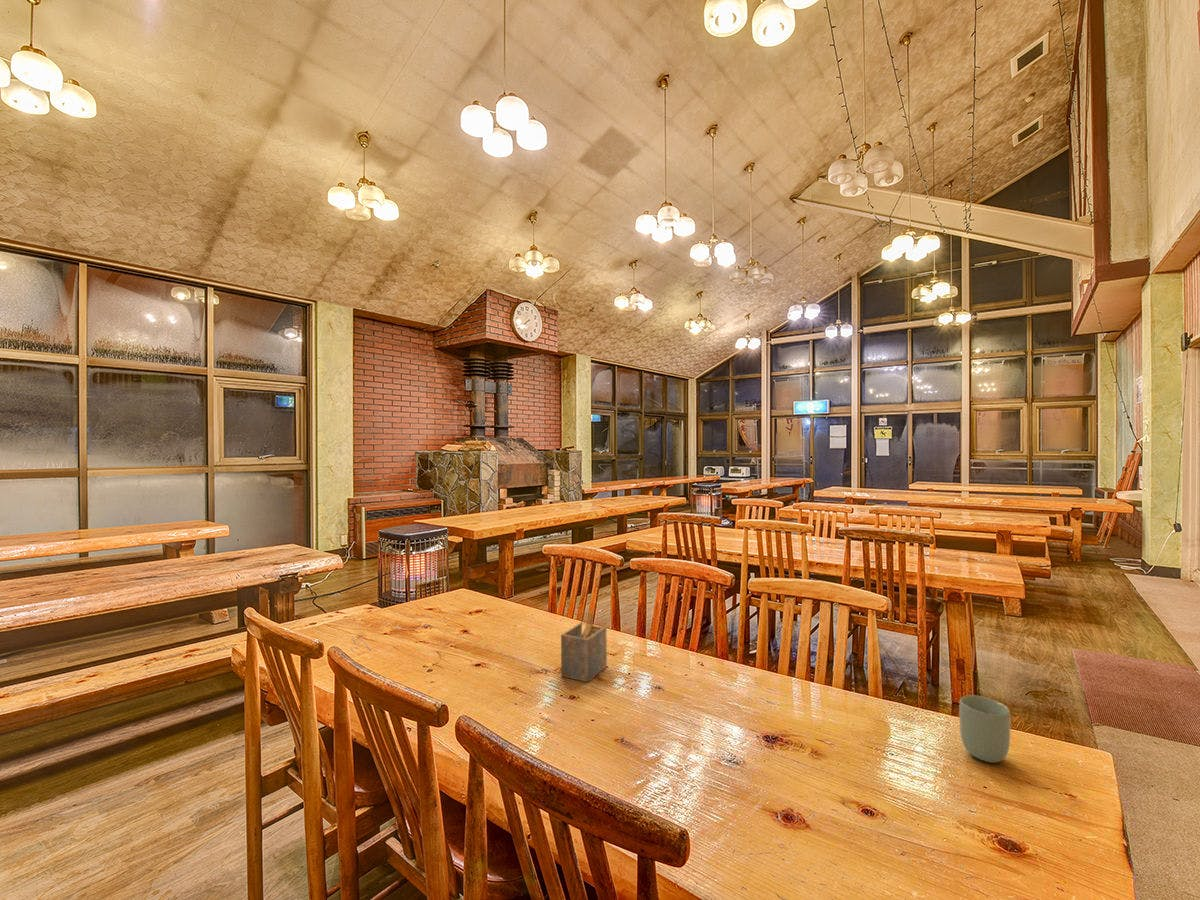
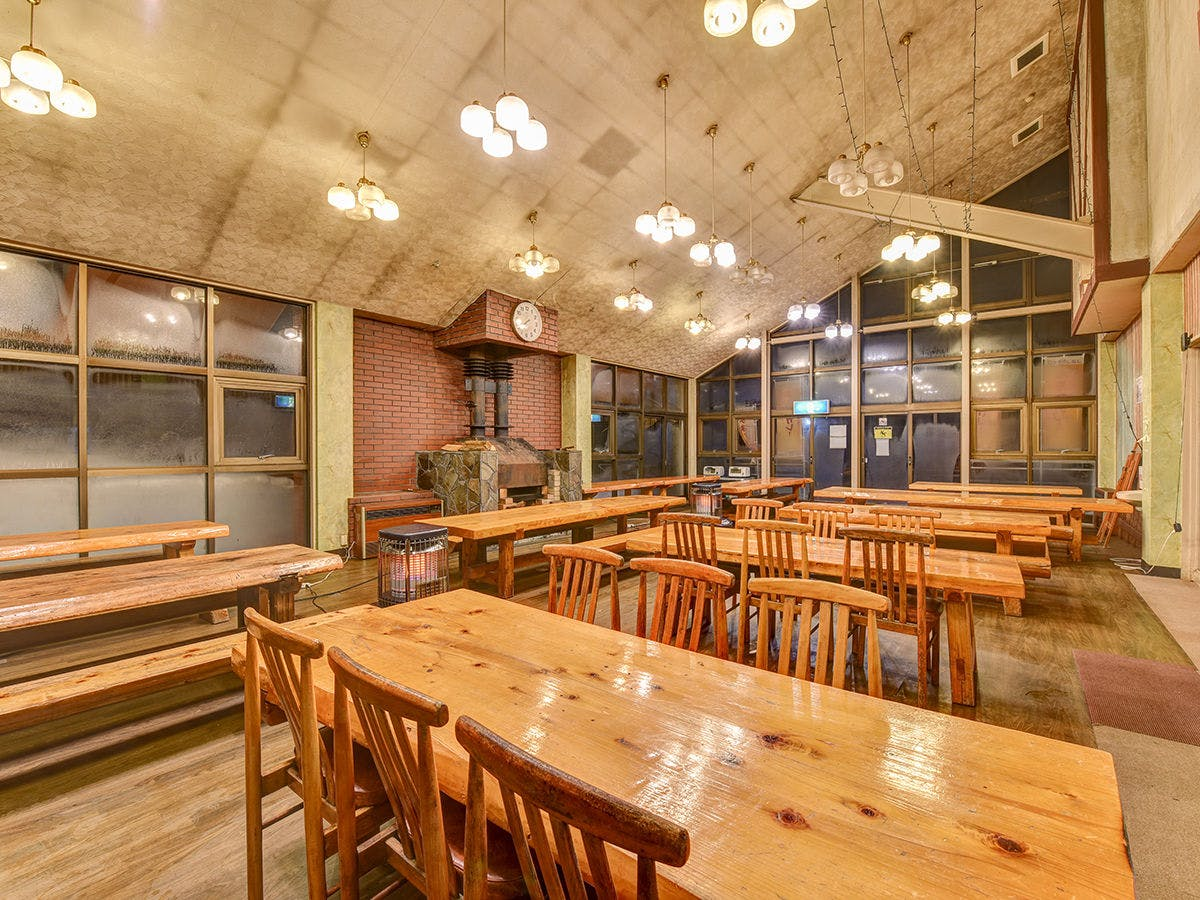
- napkin holder (584, 643)
- cup (984, 730)
